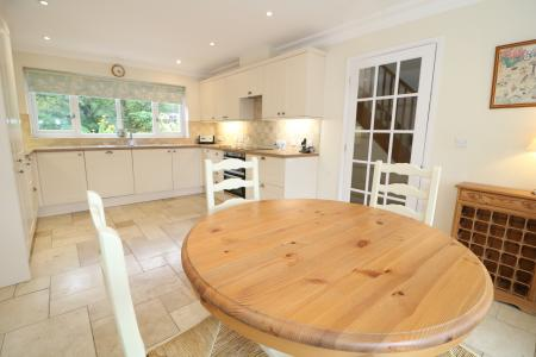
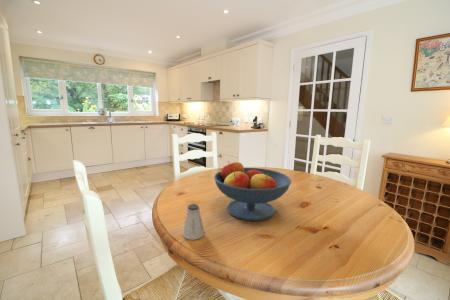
+ saltshaker (193, 220)
+ fruit bowl (251, 187)
